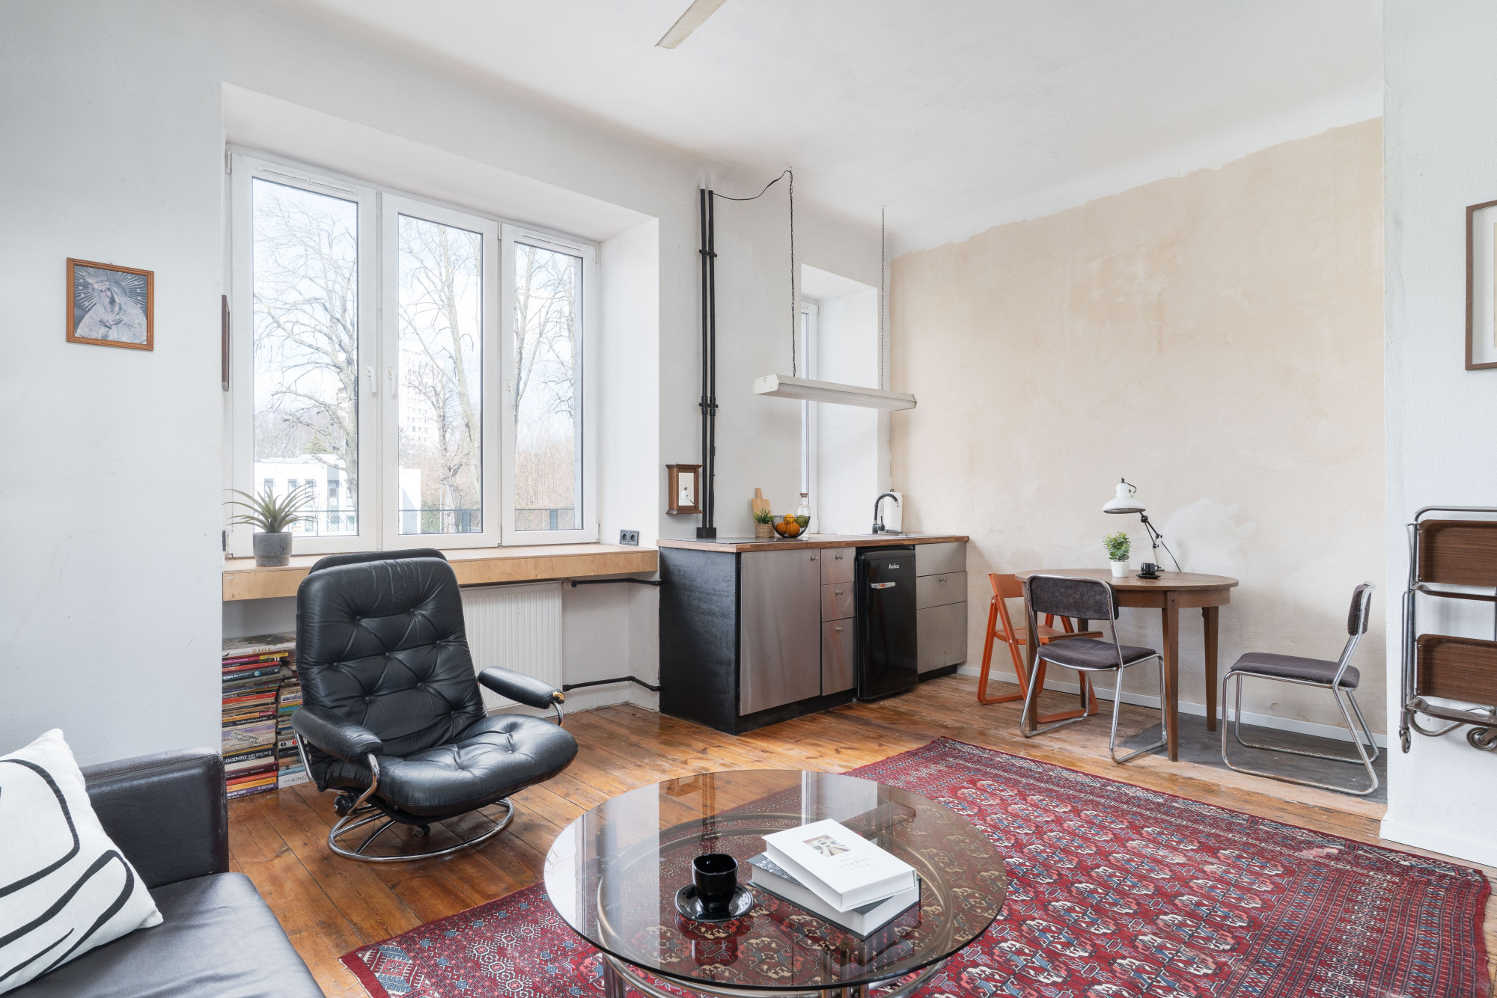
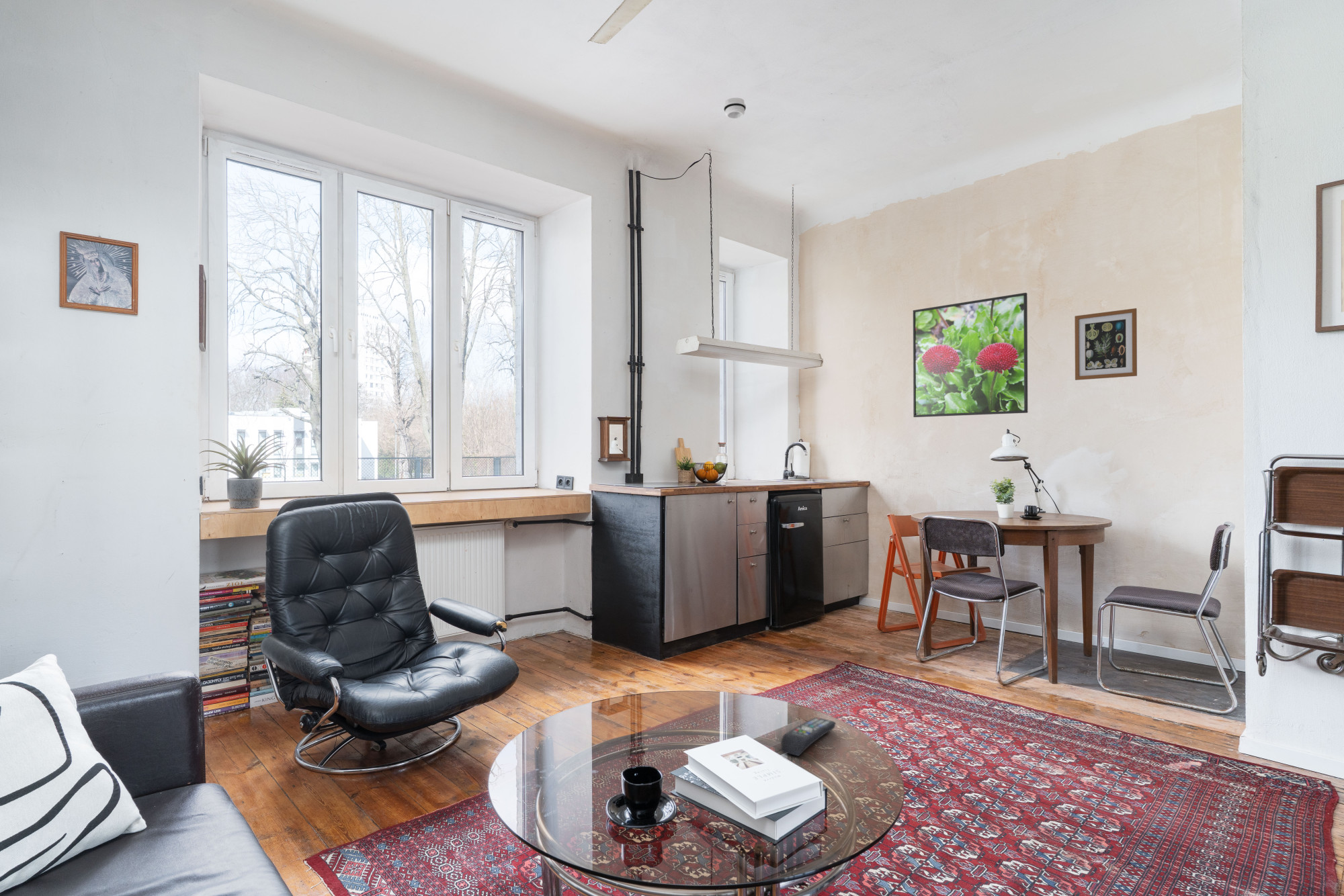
+ smoke detector (734, 108)
+ wall art (1105, 345)
+ remote control (808, 733)
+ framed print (967, 358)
